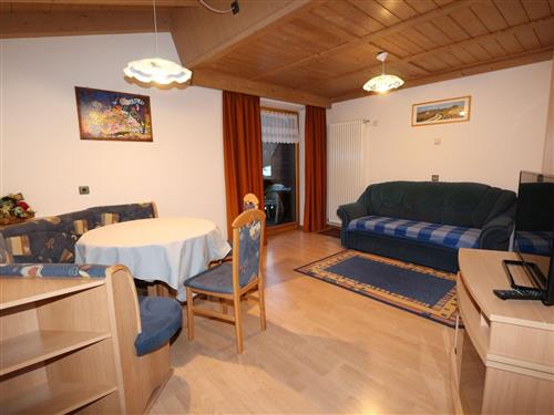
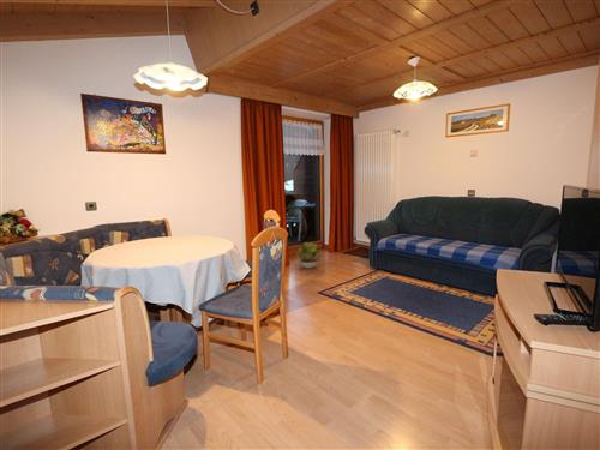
+ potted plant (308, 253)
